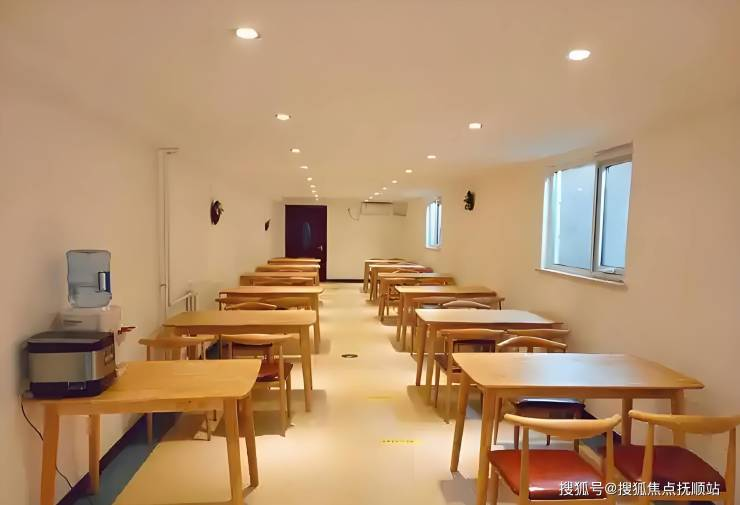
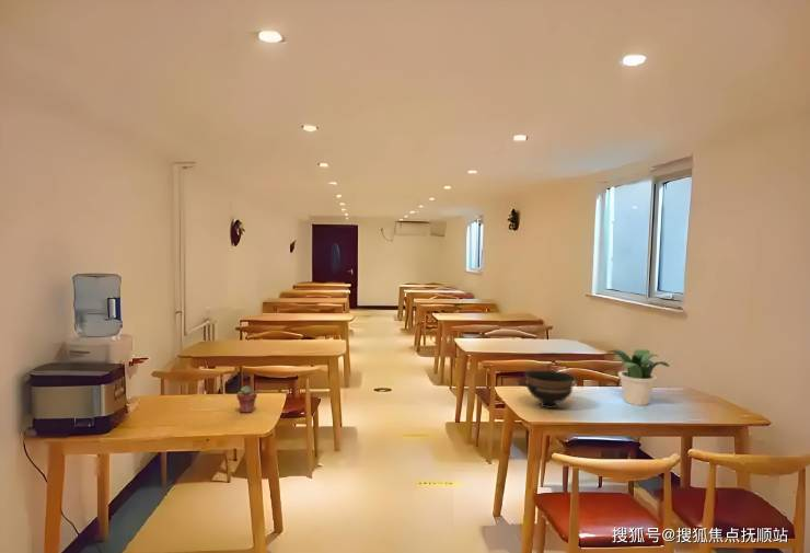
+ potted succulent (246, 398)
+ potted plant (636, 376)
+ bowl (548, 390)
